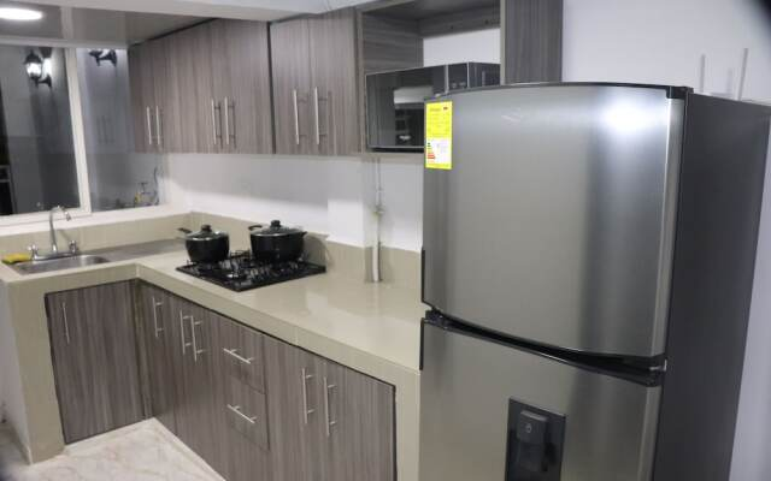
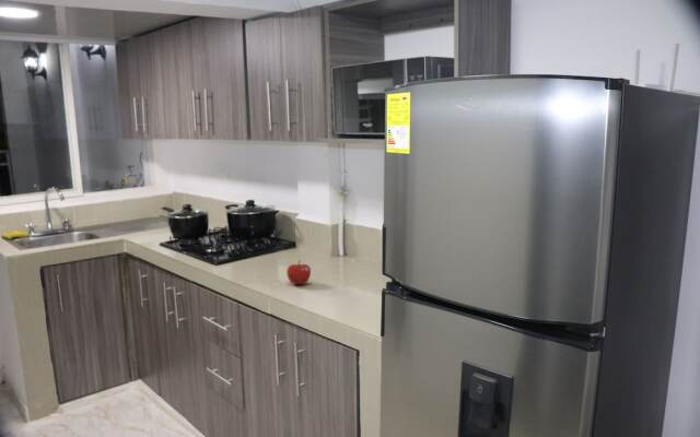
+ fruit (299, 272)
